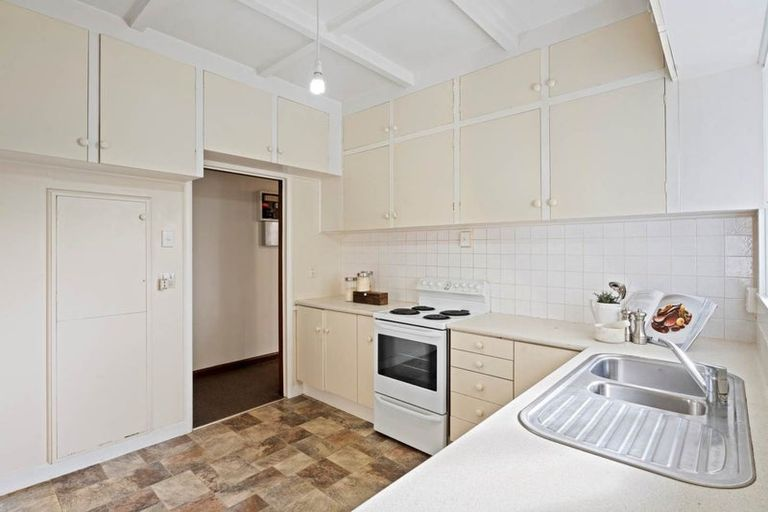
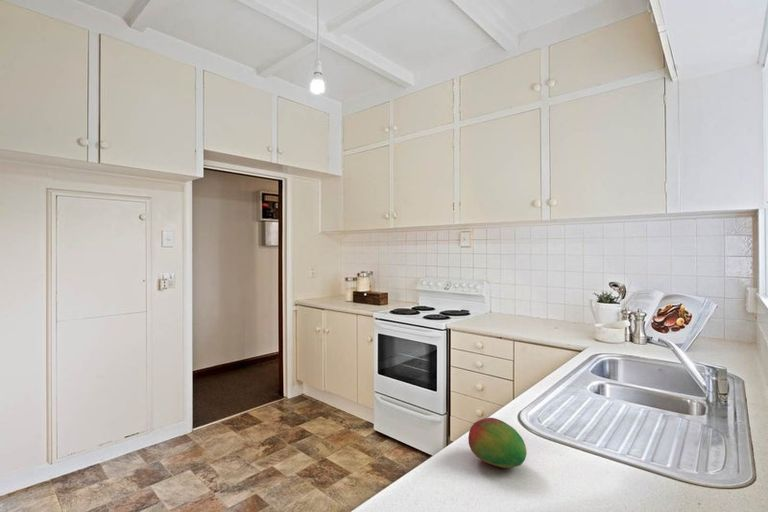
+ fruit (497, 441)
